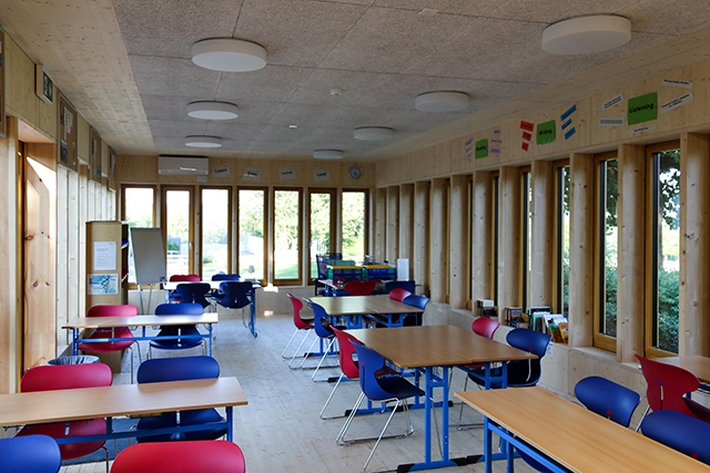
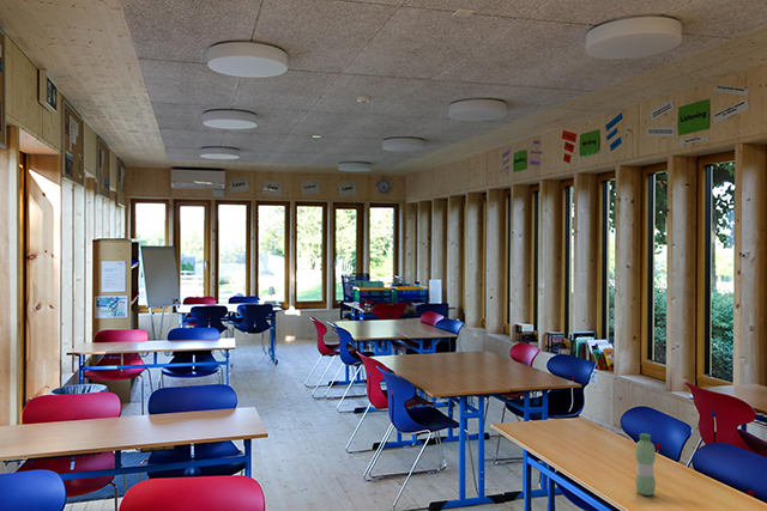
+ water bottle (645, 463)
